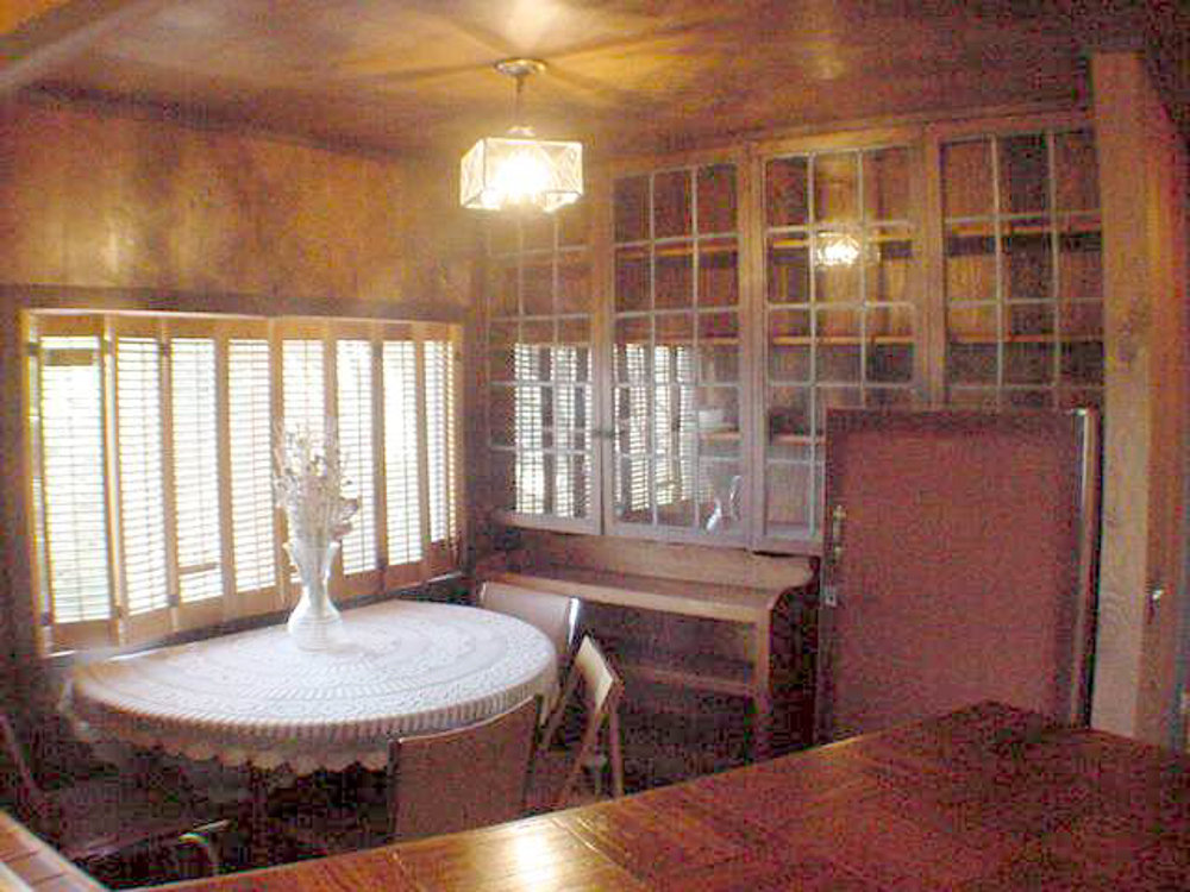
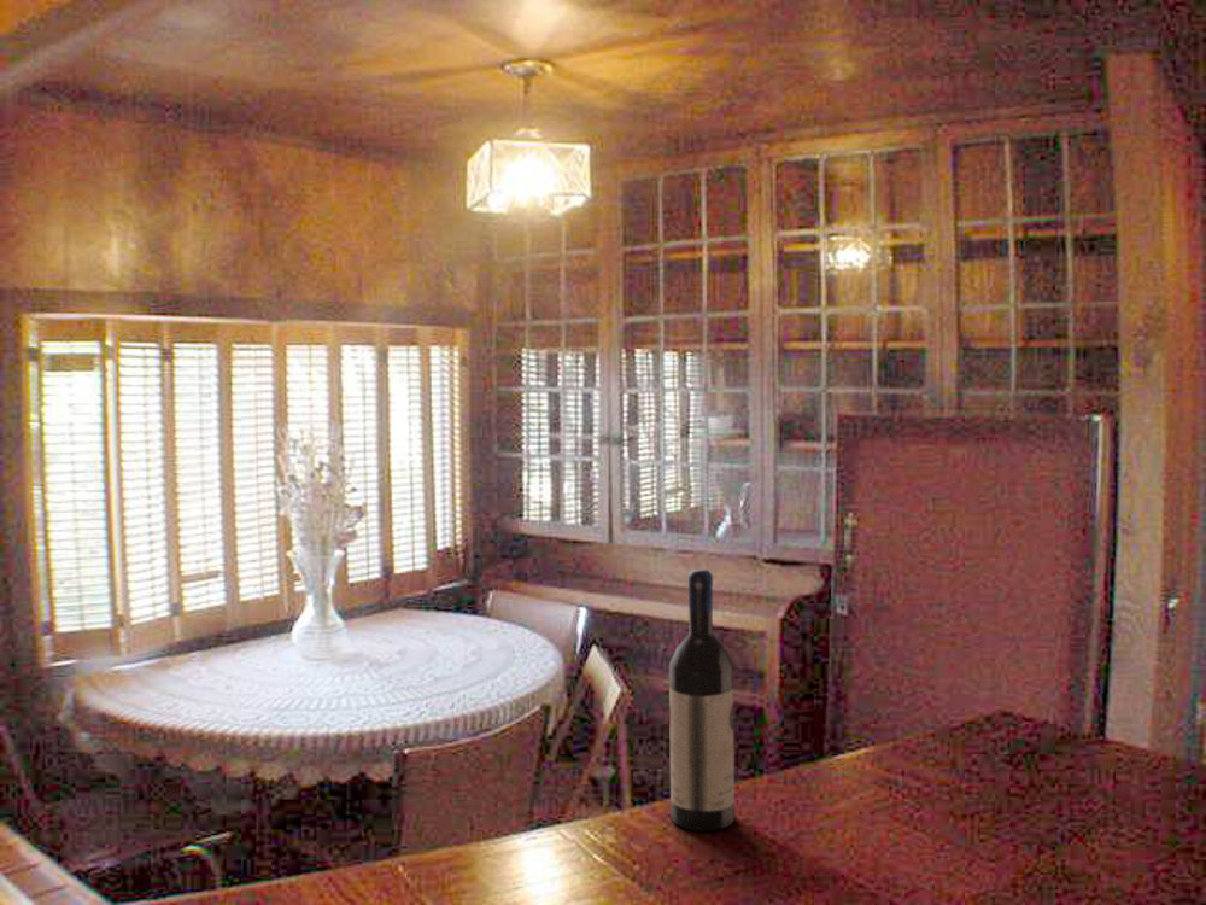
+ wine bottle (701, 694)
